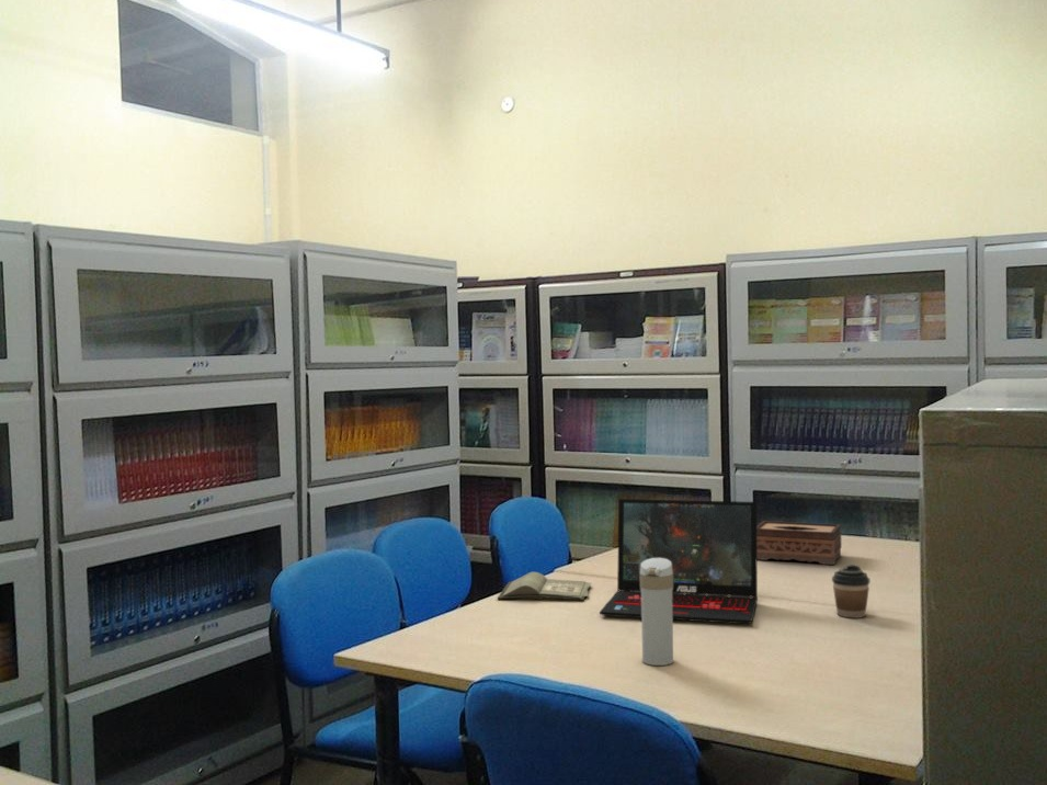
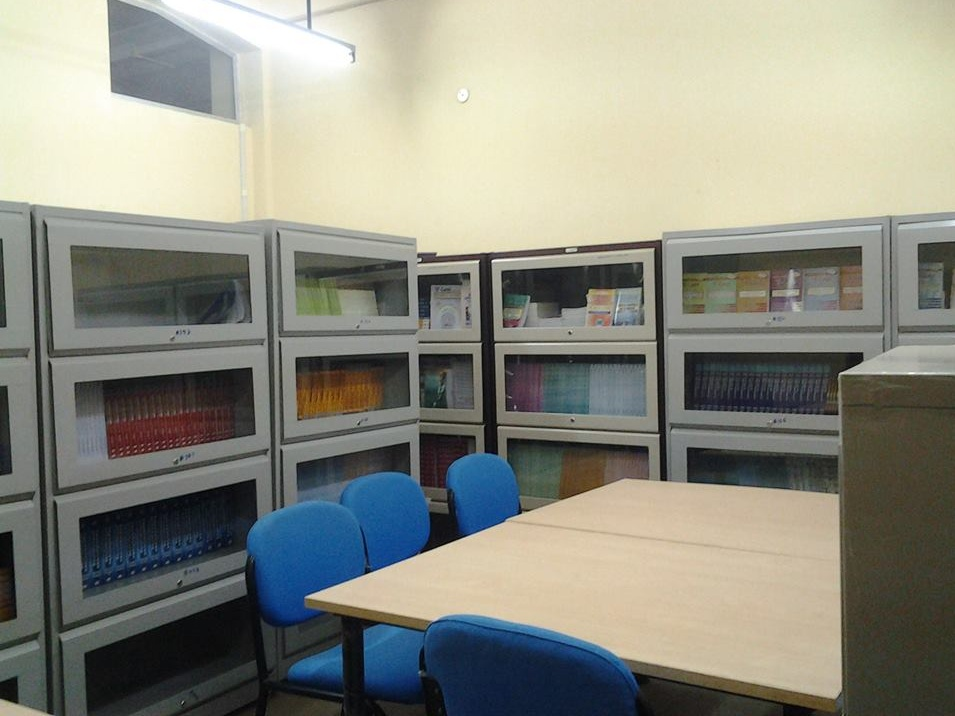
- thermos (657, 610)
- laptop (680, 557)
- hardback book (546, 584)
- tissue box (797, 542)
- coffee cup (851, 590)
